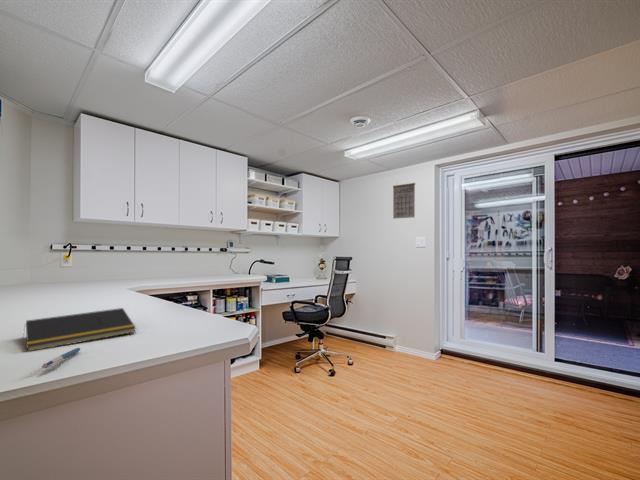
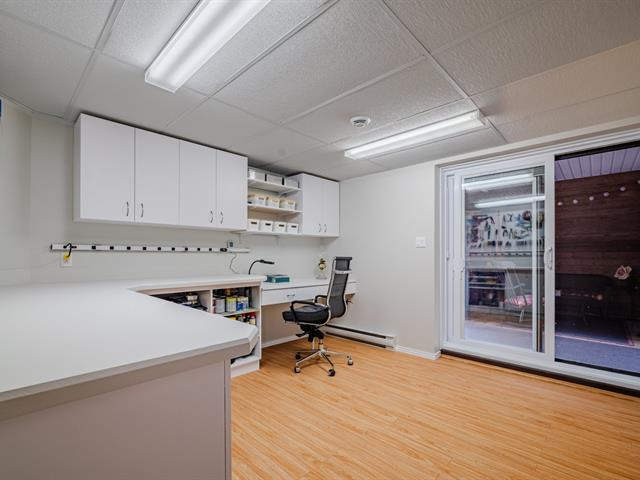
- pen (64, 356)
- calendar (403, 197)
- notepad (82, 326)
